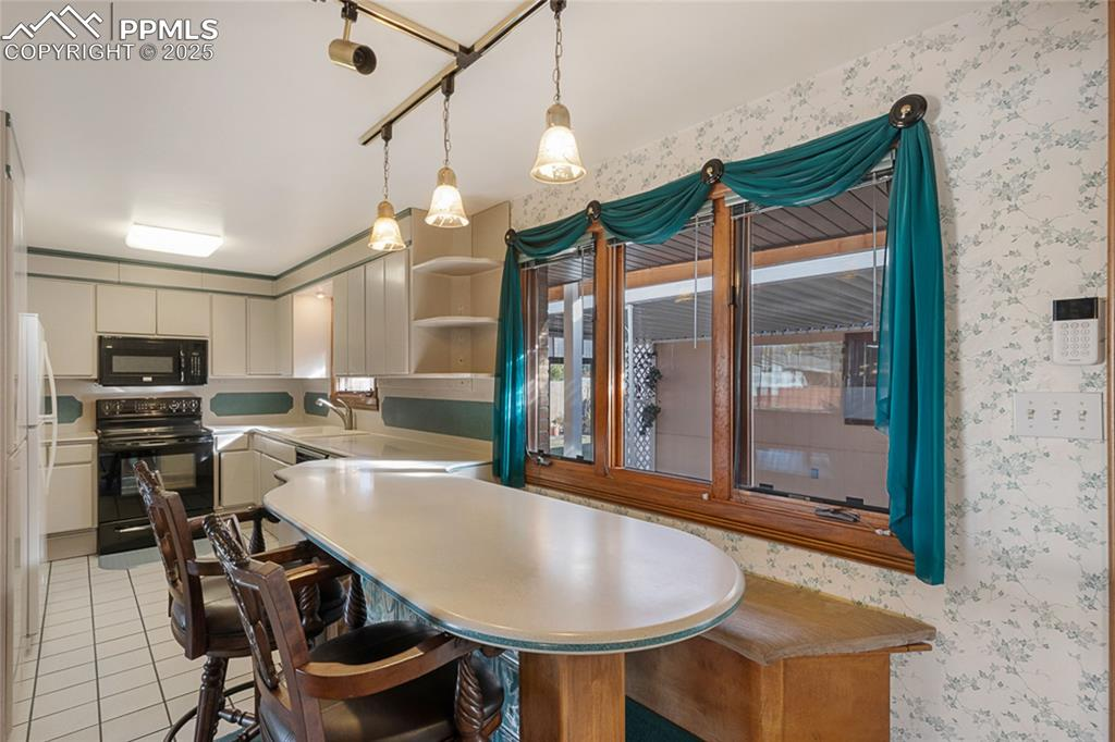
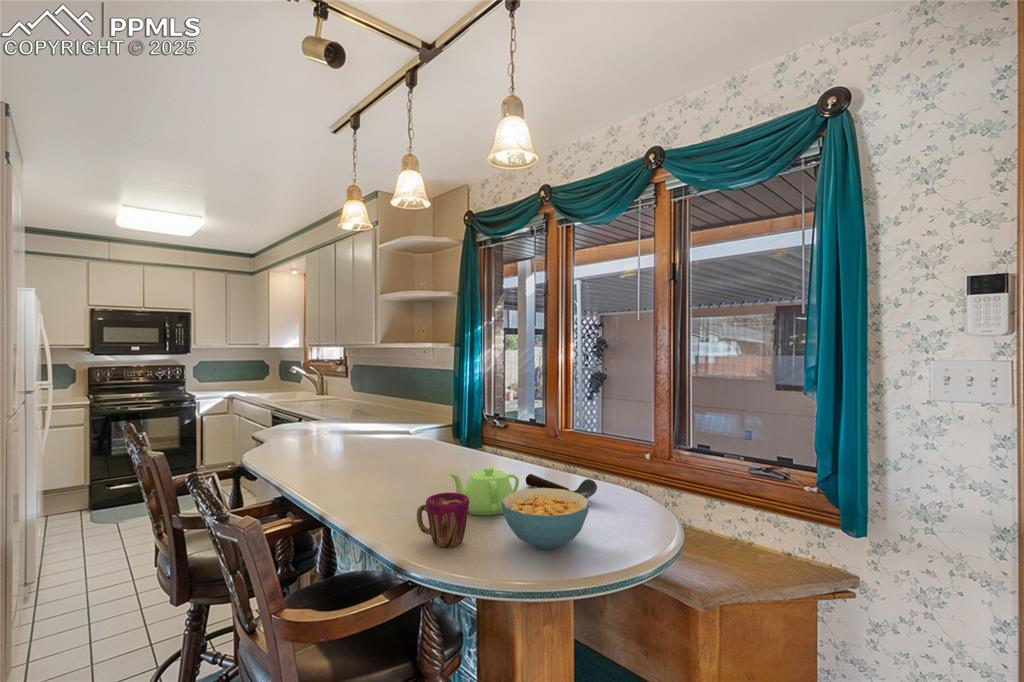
+ cereal bowl (545, 522)
+ cup (442, 520)
+ spoon (559, 485)
+ teapot (484, 488)
